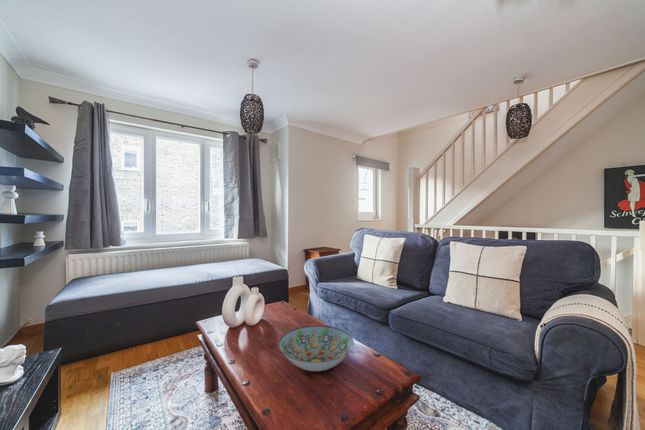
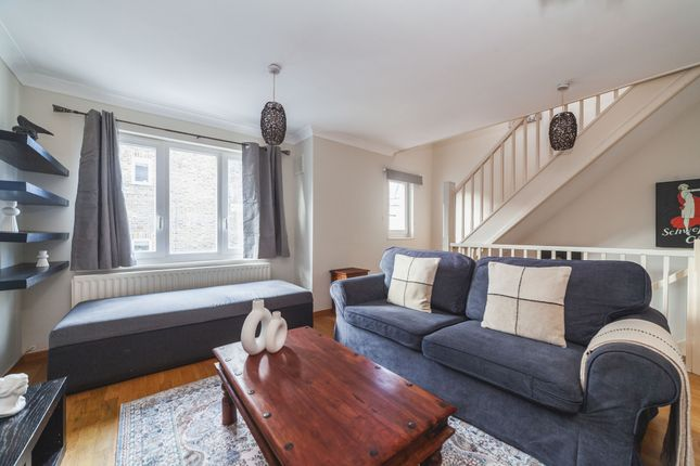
- decorative bowl (316, 352)
